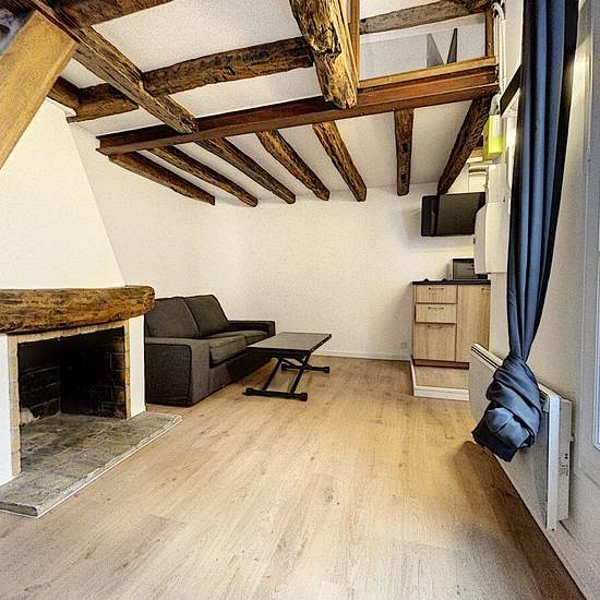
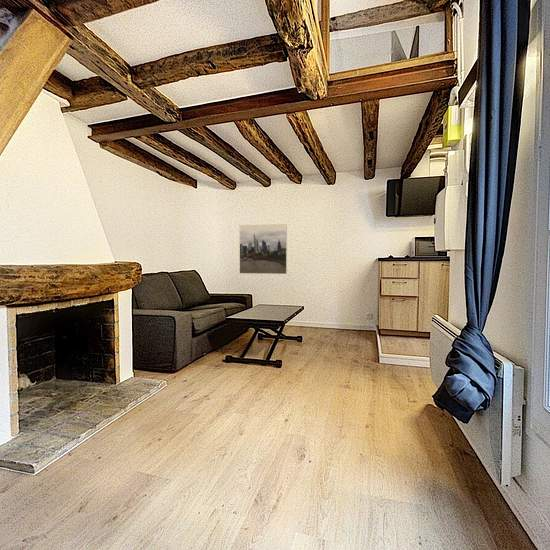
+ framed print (262, 249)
